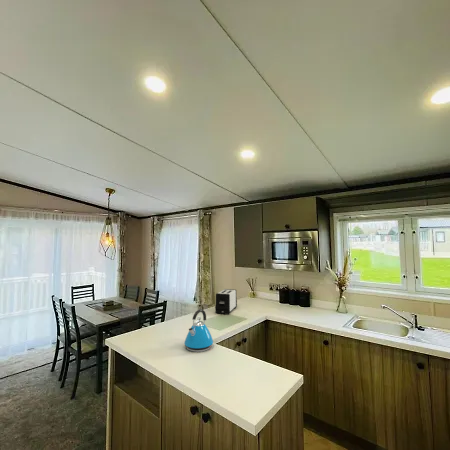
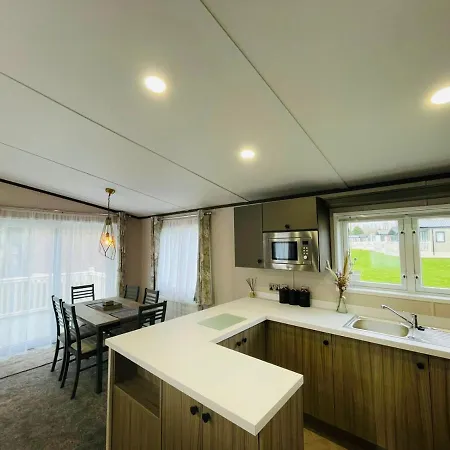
- kettle (199, 327)
- toaster (226, 301)
